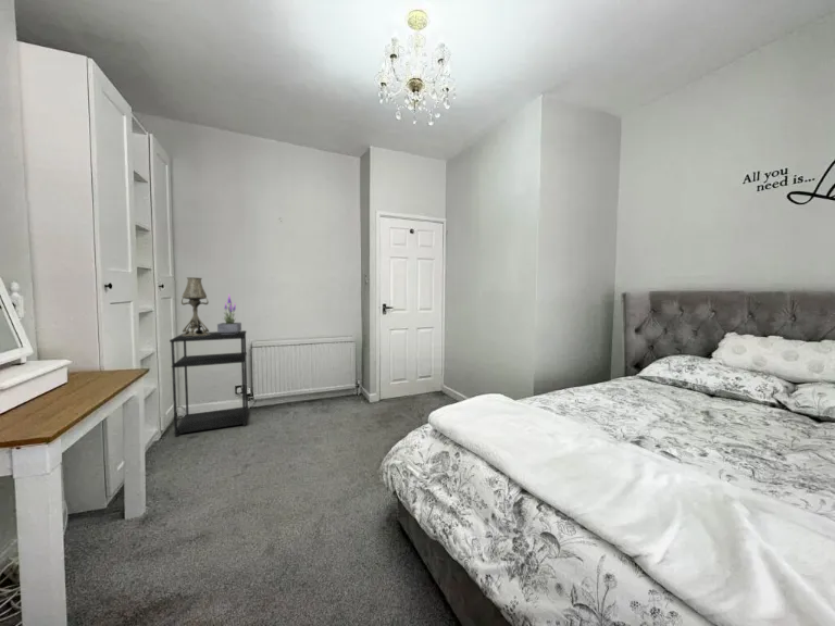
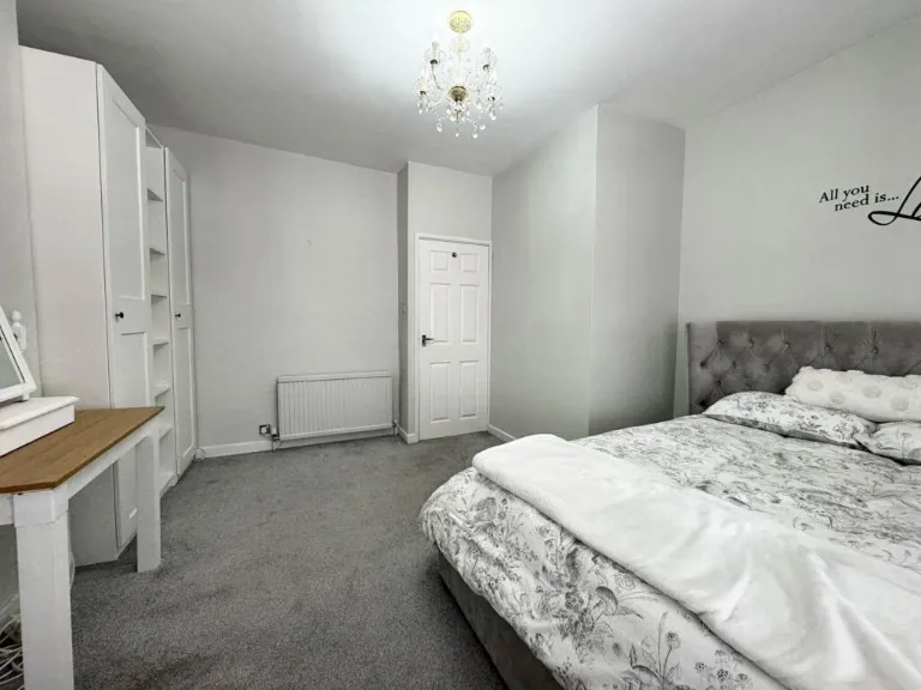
- potted plant (229, 313)
- table lamp (195, 305)
- shelving unit (213, 364)
